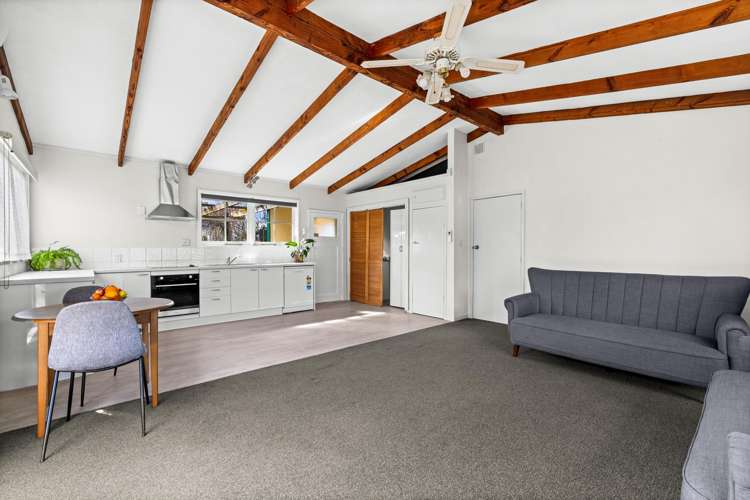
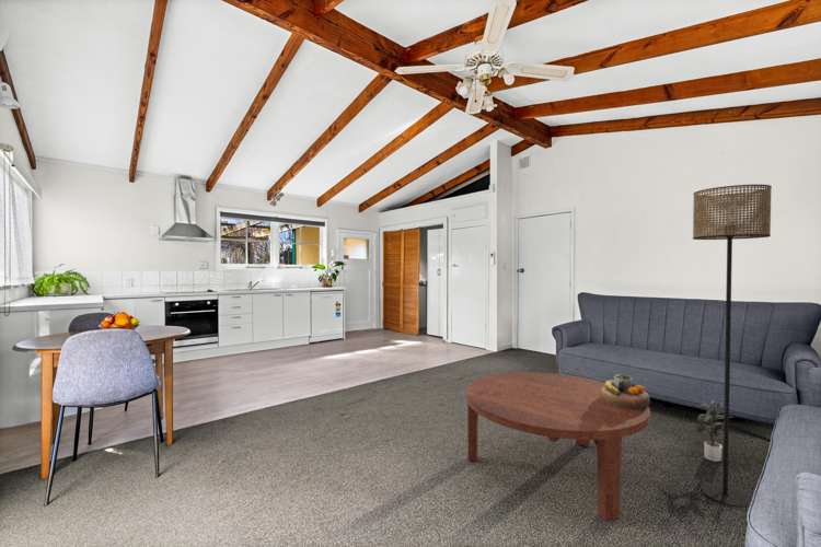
+ potted plant (709, 431)
+ floor lamp (727, 344)
+ coffee table (551, 431)
+ decorative bowl (624, 387)
